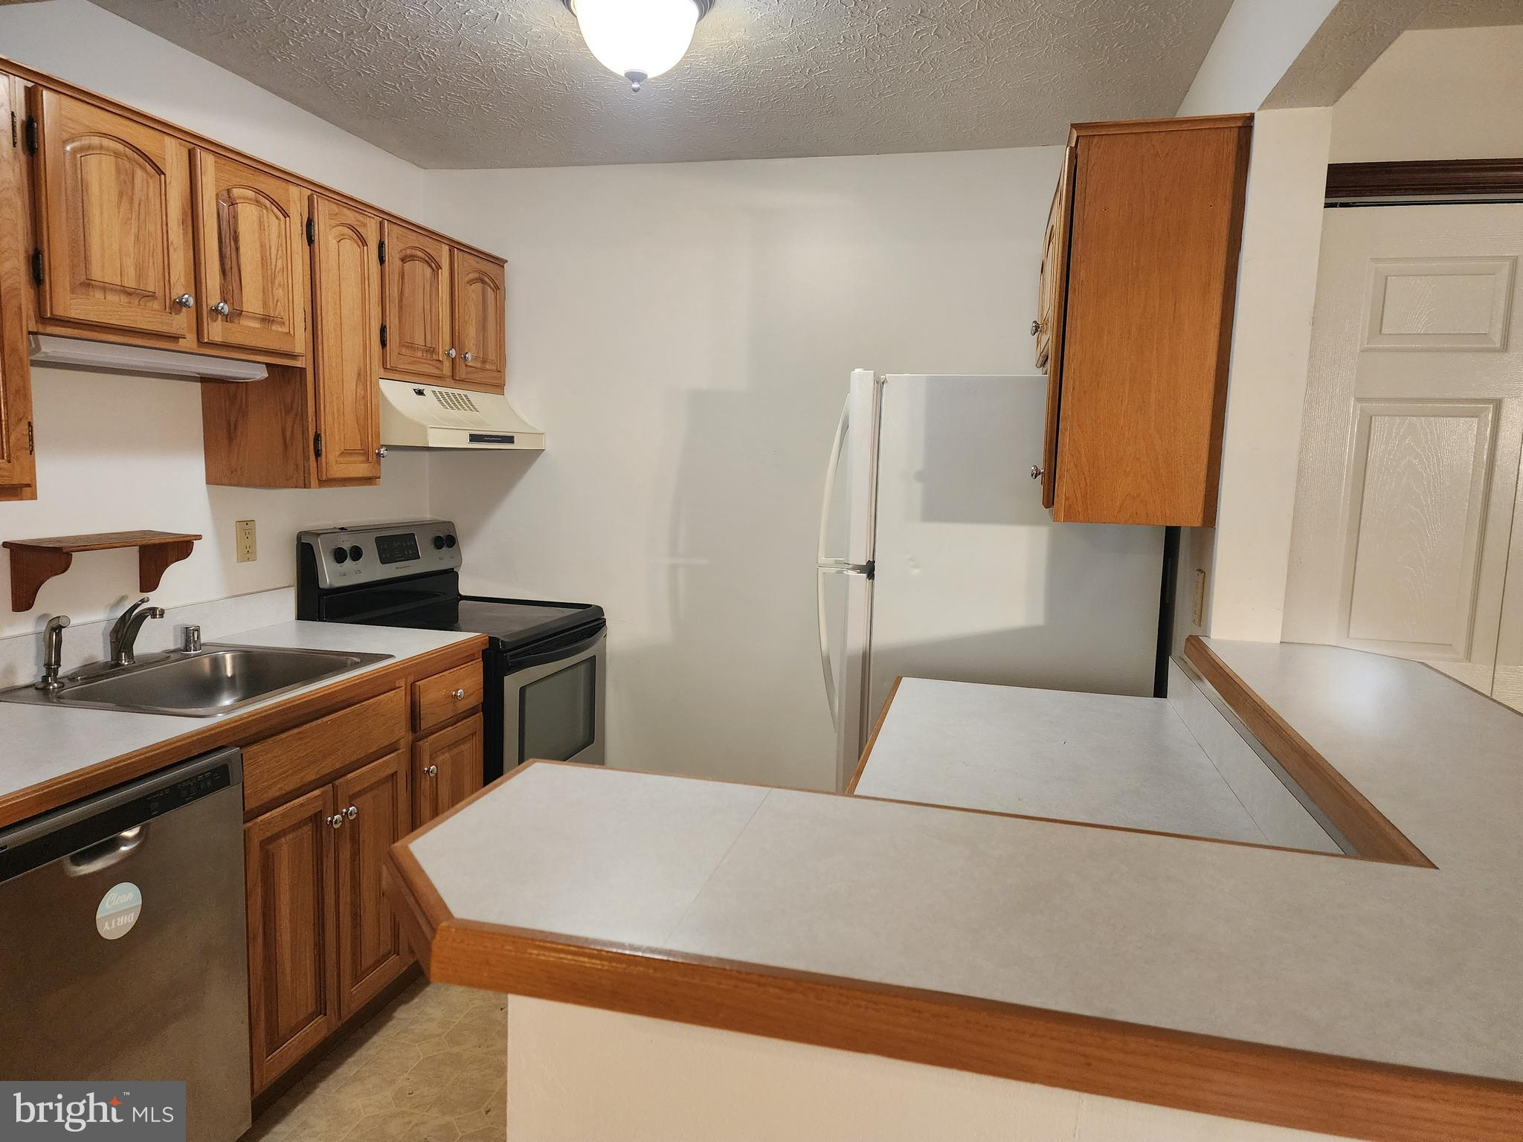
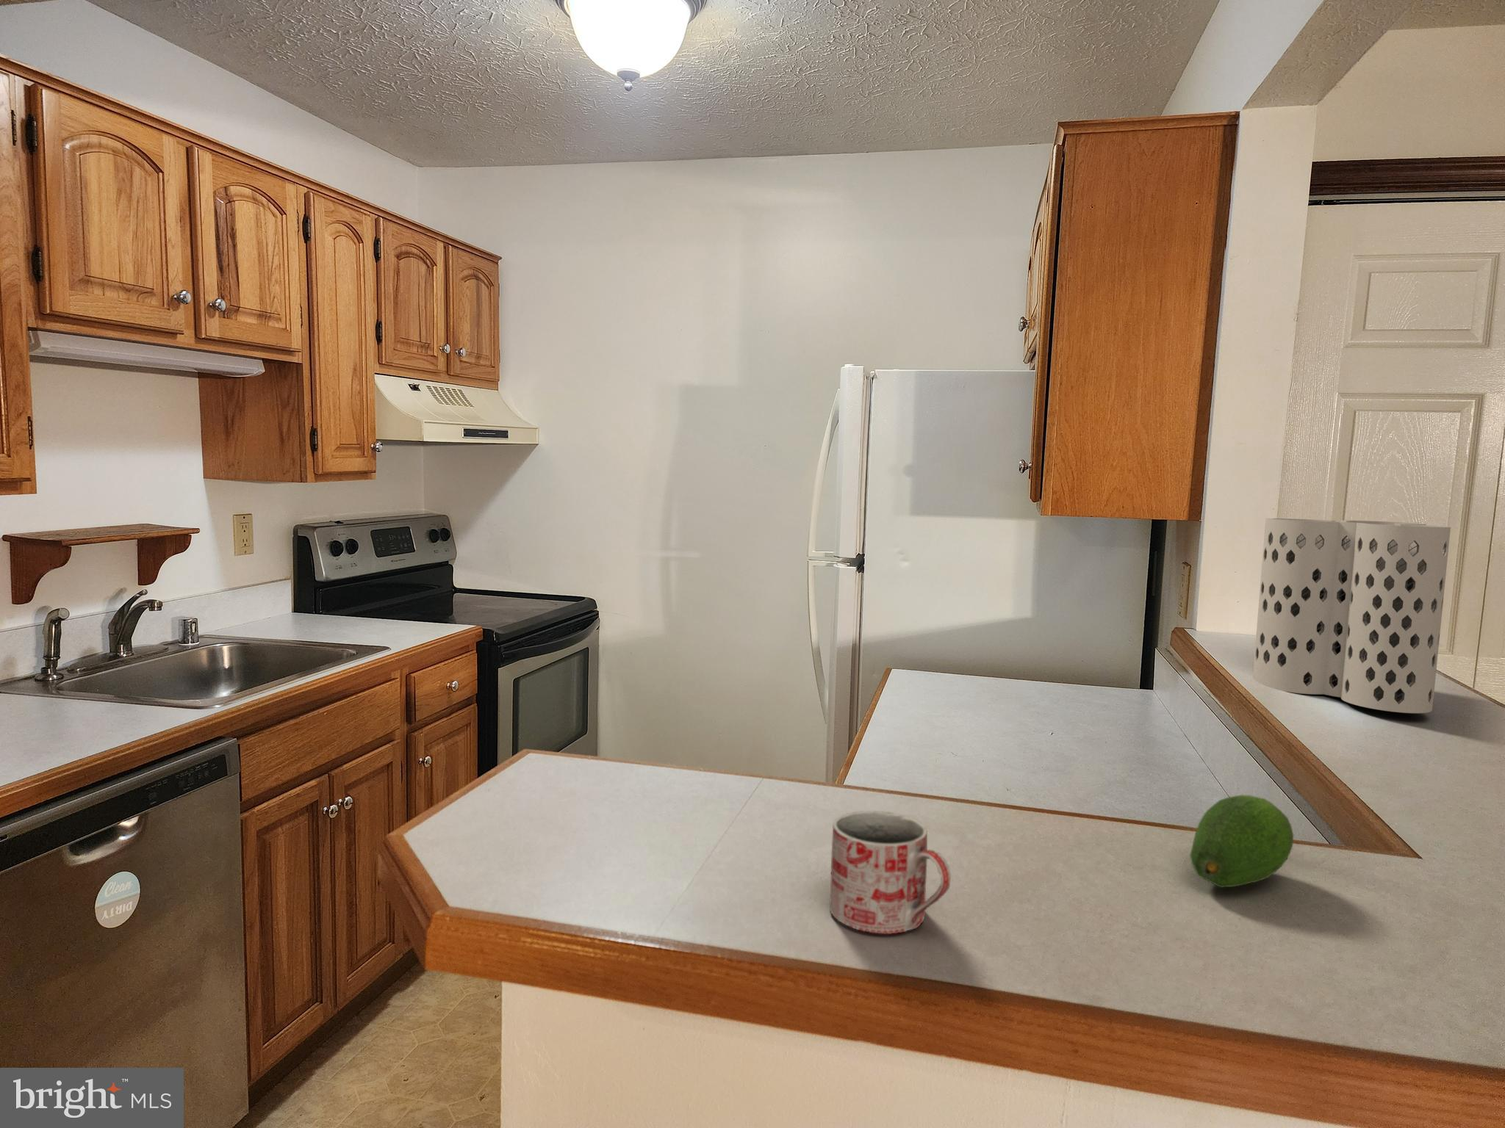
+ mug (886, 876)
+ fruit (1238, 839)
+ utensil holder (1340, 607)
